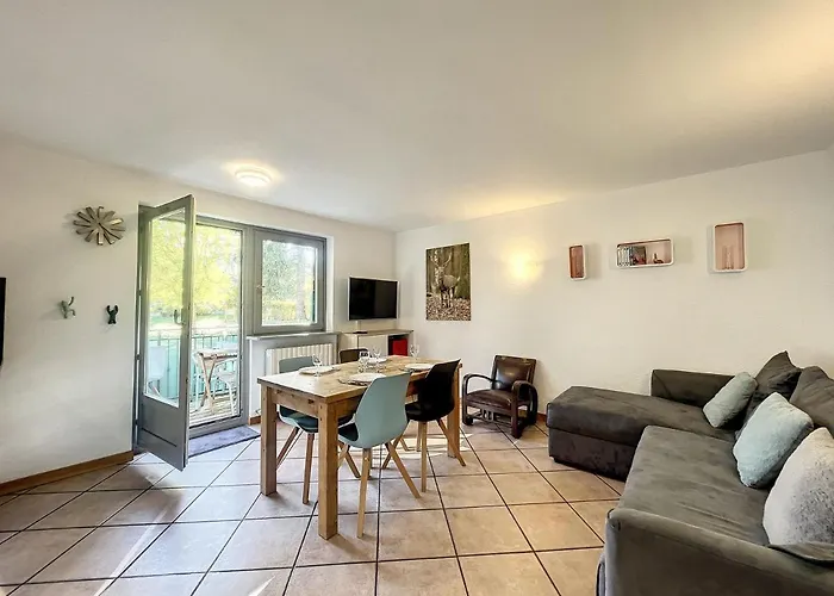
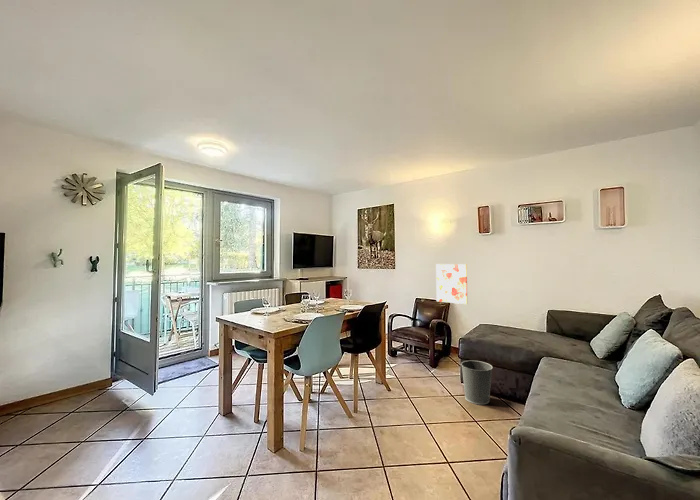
+ wall art (451, 283)
+ wastebasket (476, 382)
